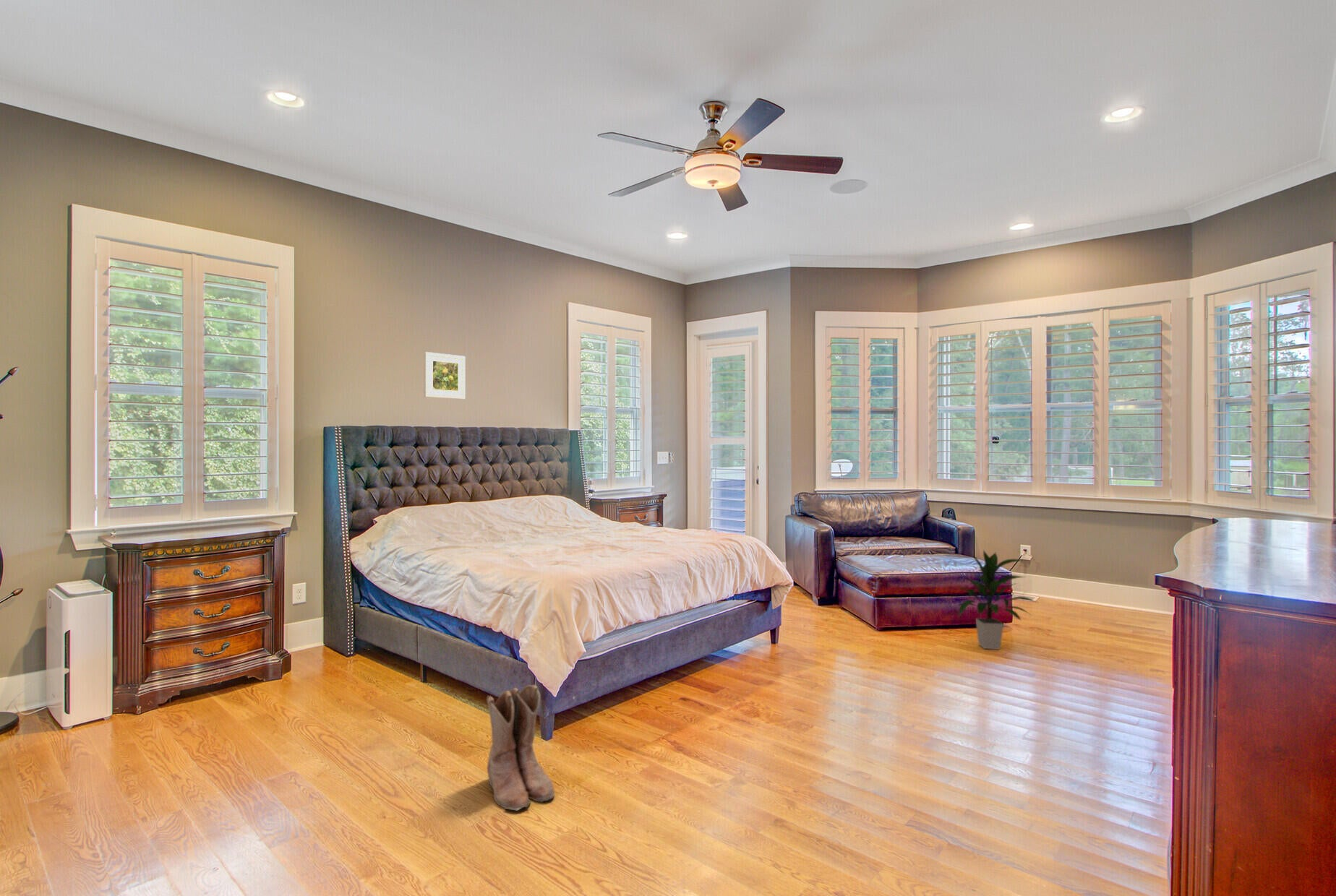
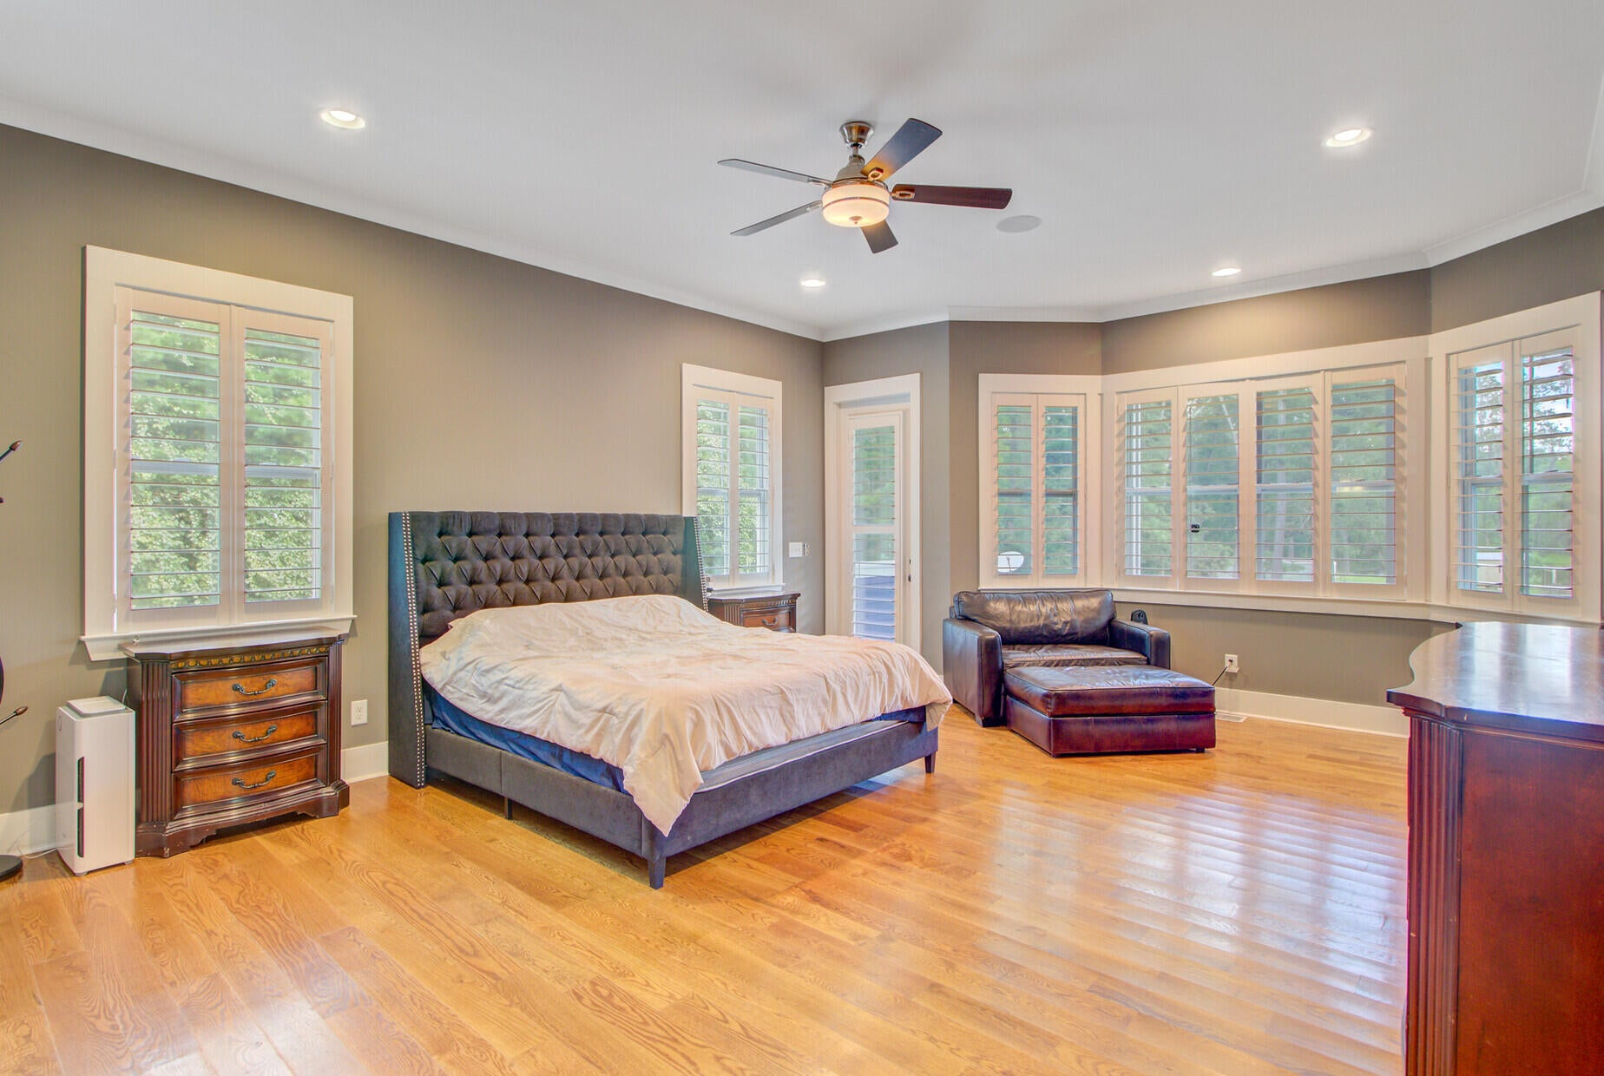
- boots (520, 741)
- indoor plant (990, 597)
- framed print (445, 376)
